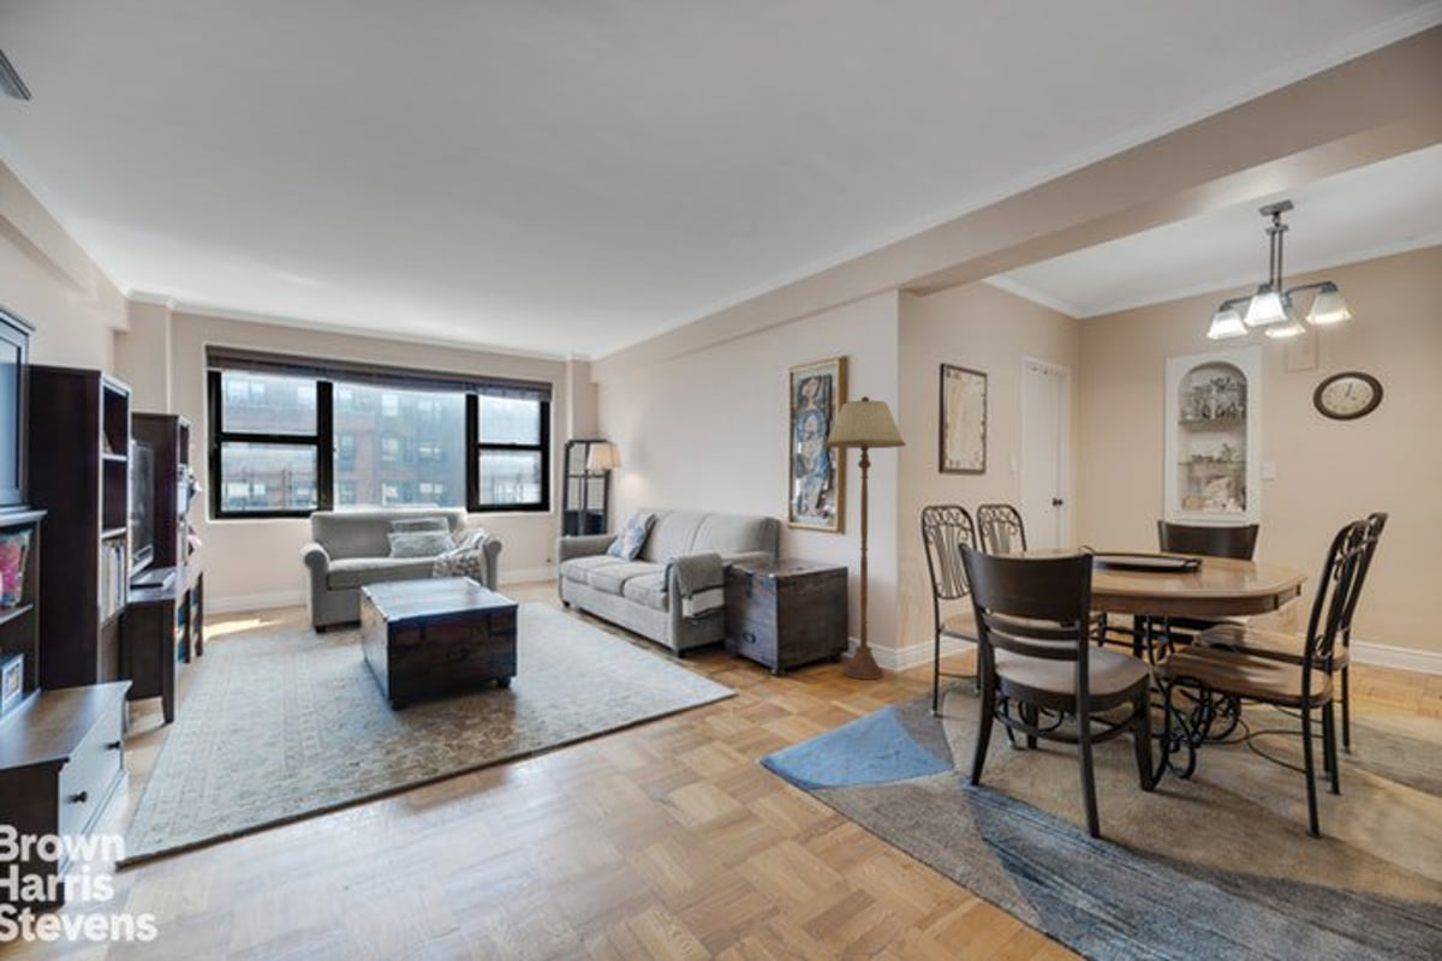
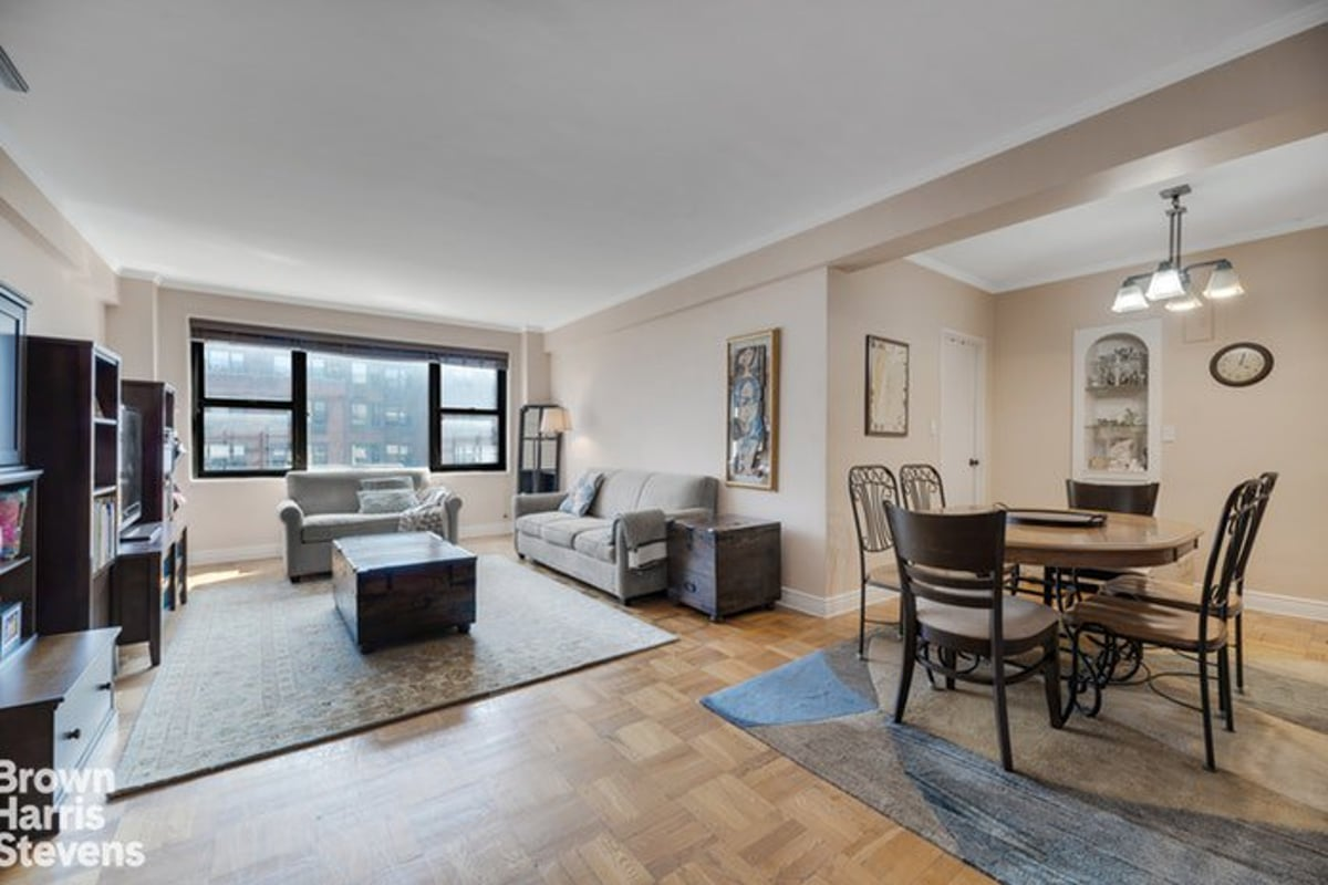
- floor lamp (863, 535)
